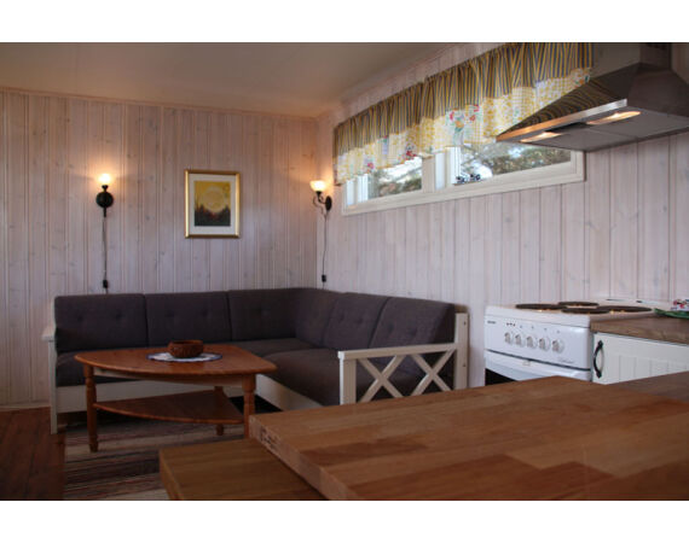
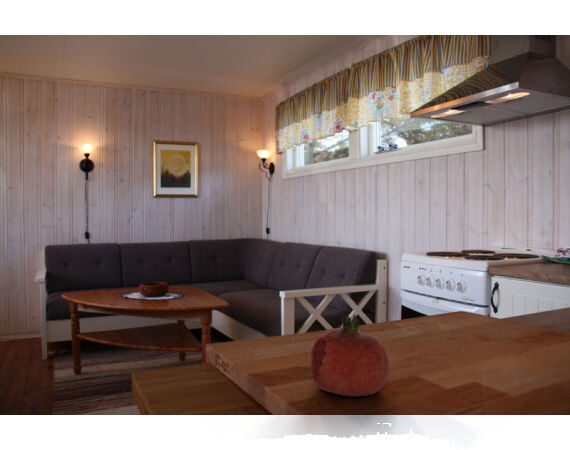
+ fruit (348, 350)
